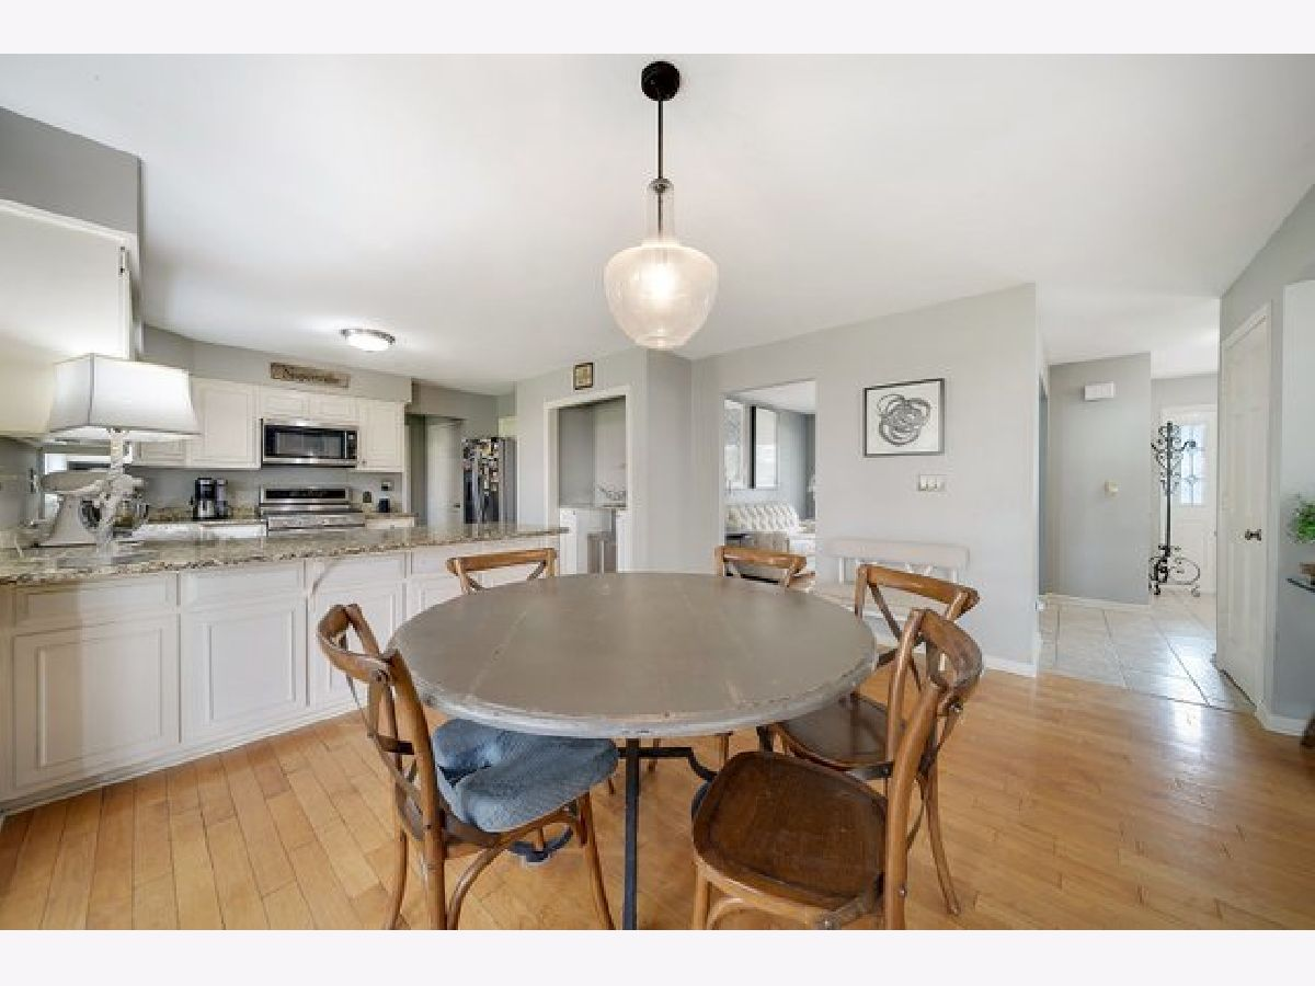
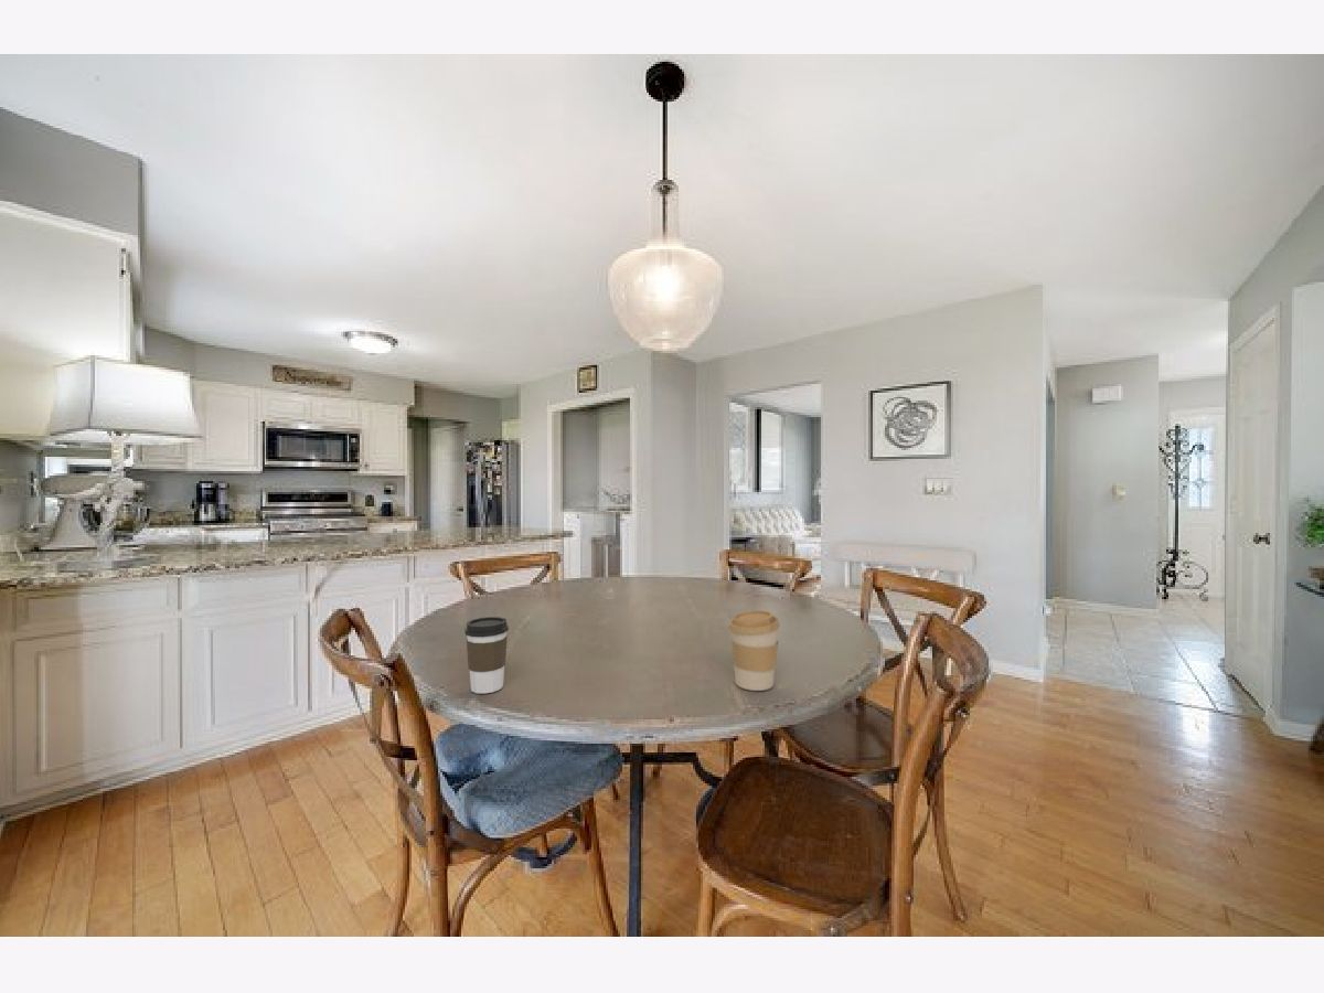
+ coffee cup (487, 654)
+ coffee cup (754, 648)
